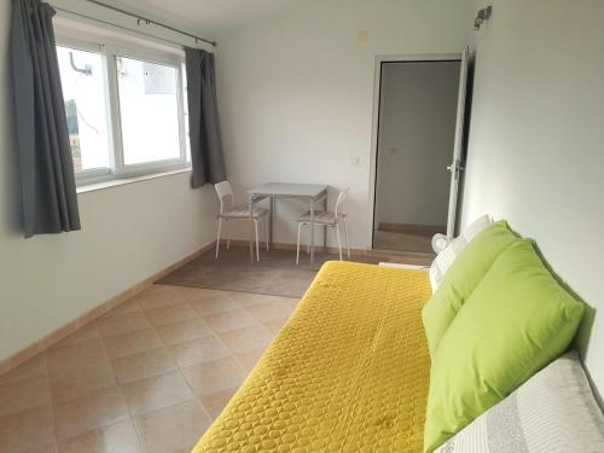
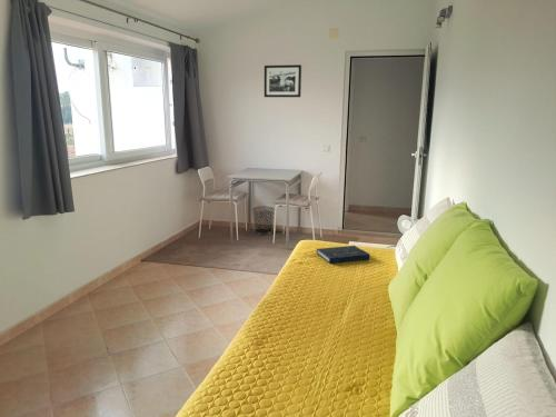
+ waste bin (262, 220)
+ picture frame (282, 81)
+ book (335, 254)
